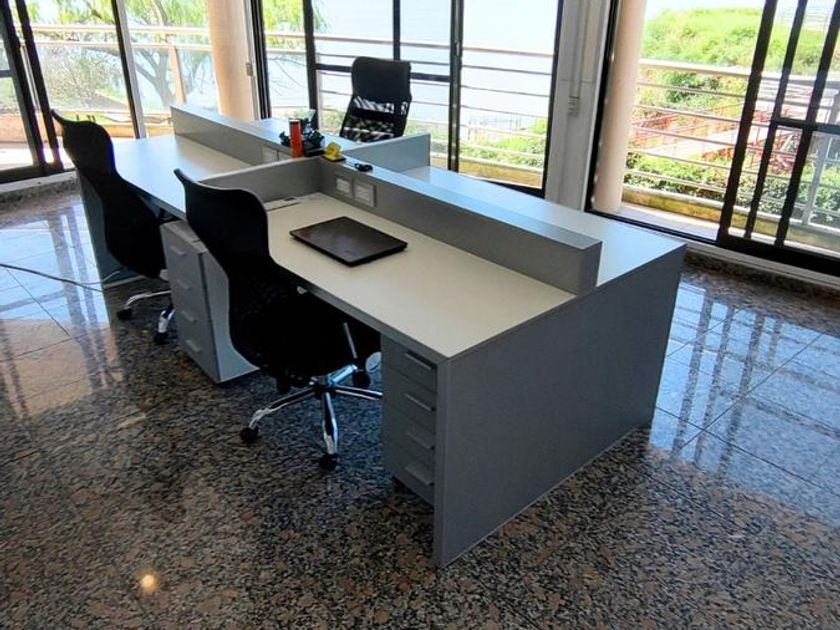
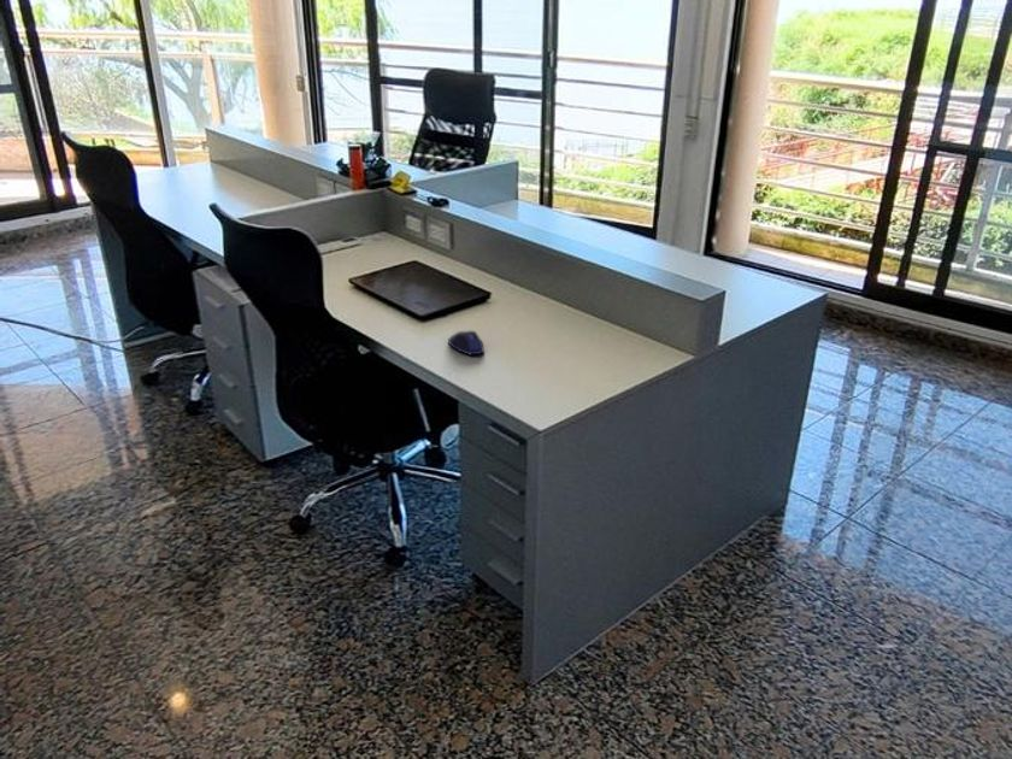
+ computer mouse (469, 339)
